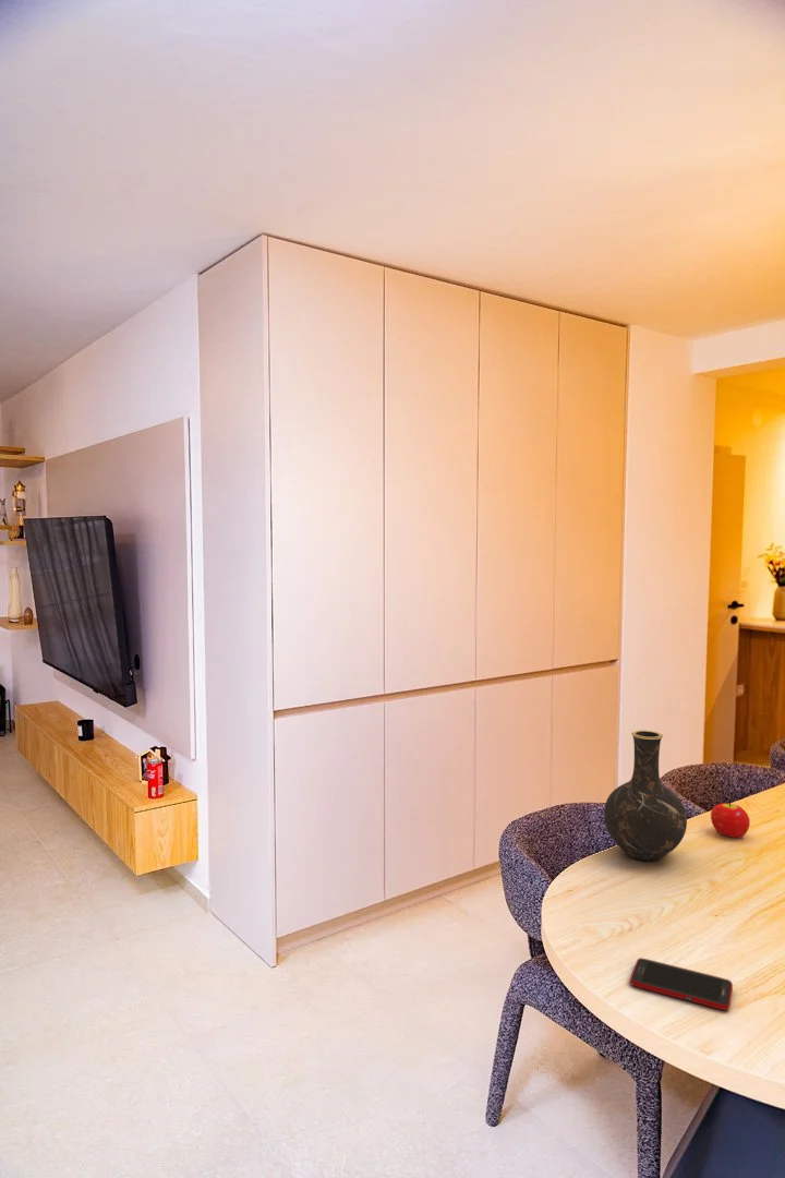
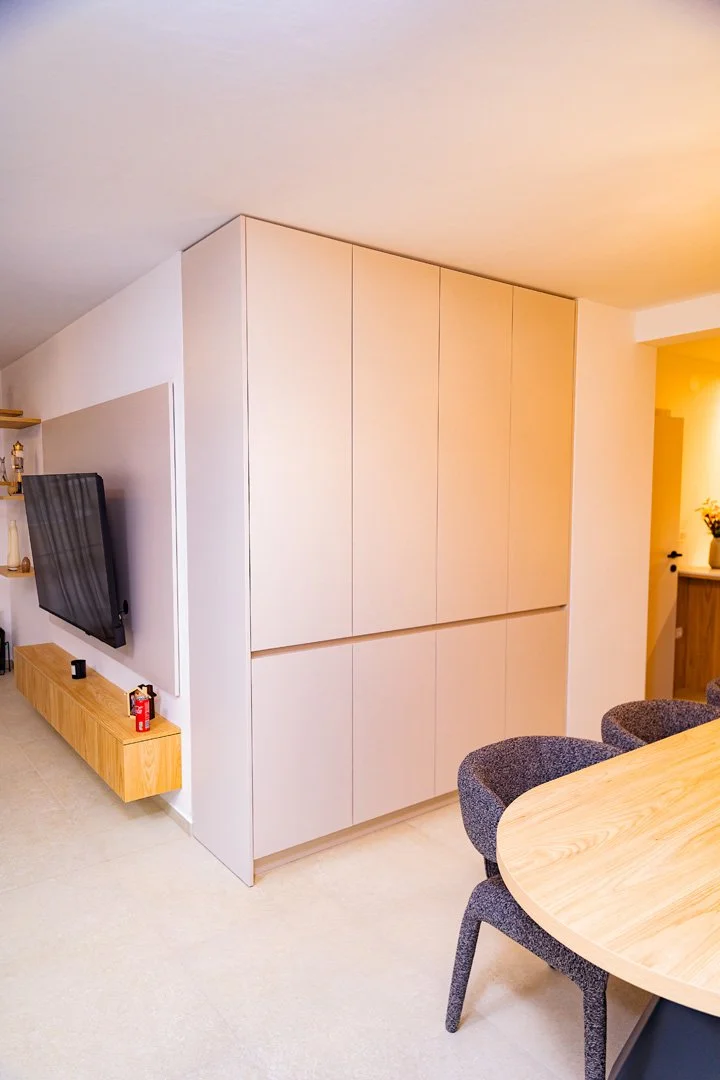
- vase (645, 794)
- cell phone (680, 983)
- fruit (730, 818)
